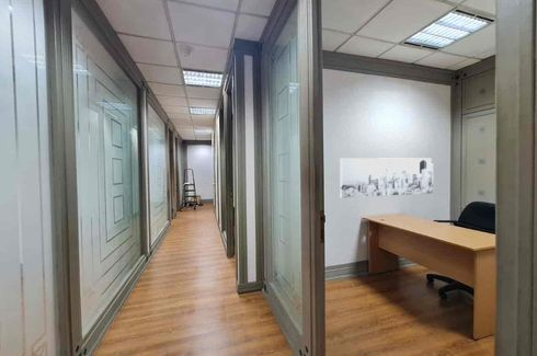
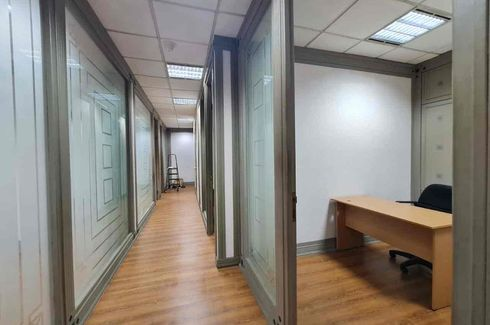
- wall art (389, 176)
